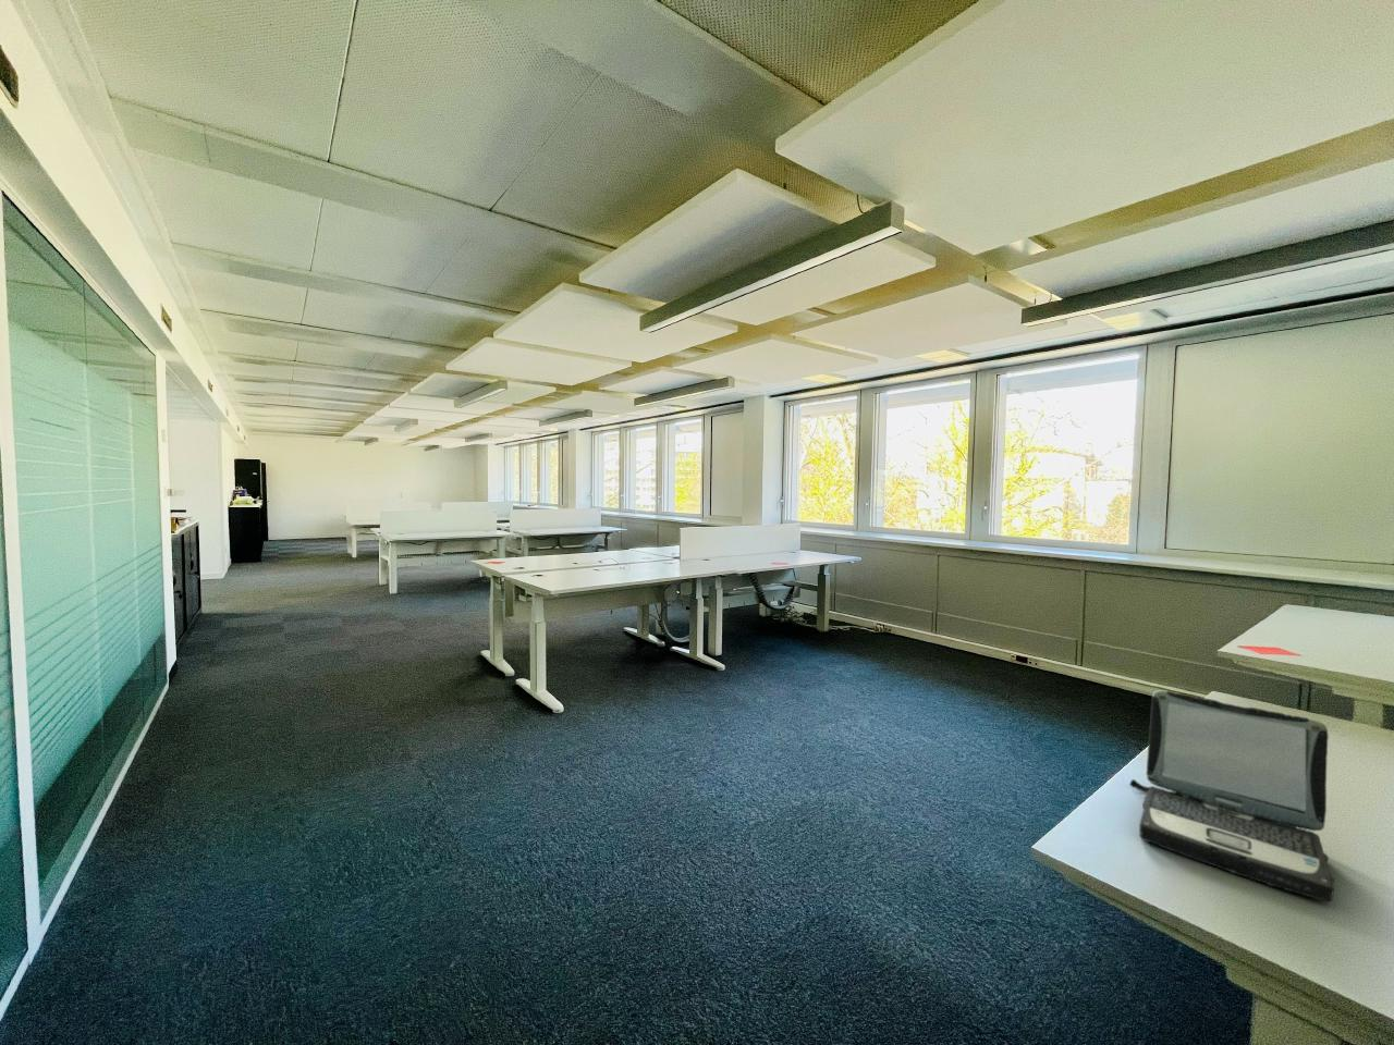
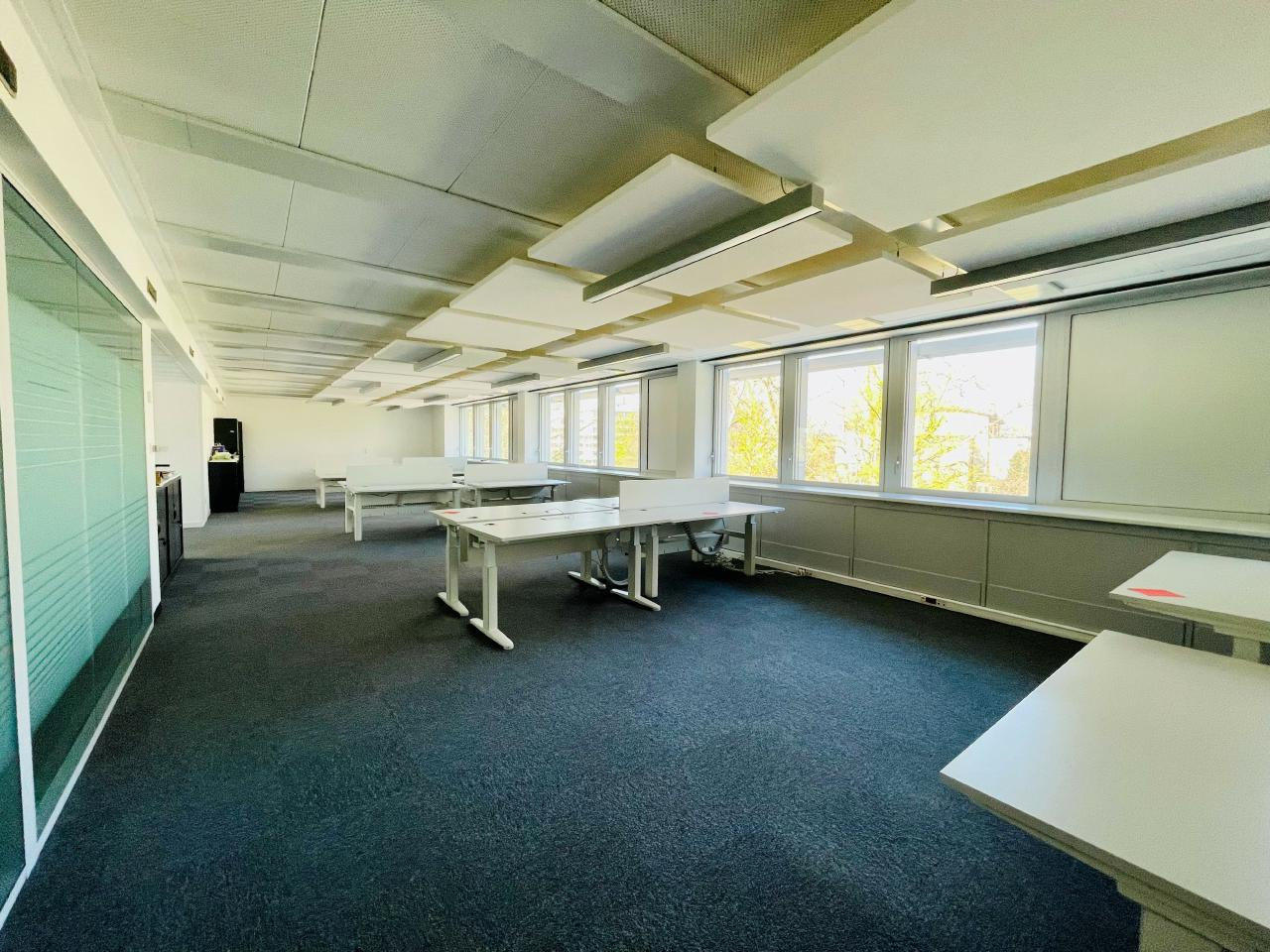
- laptop (1227, 777)
